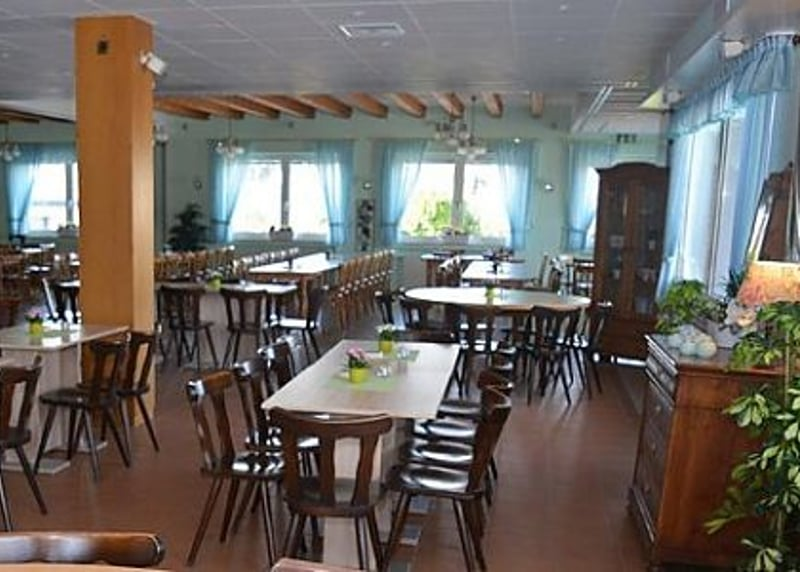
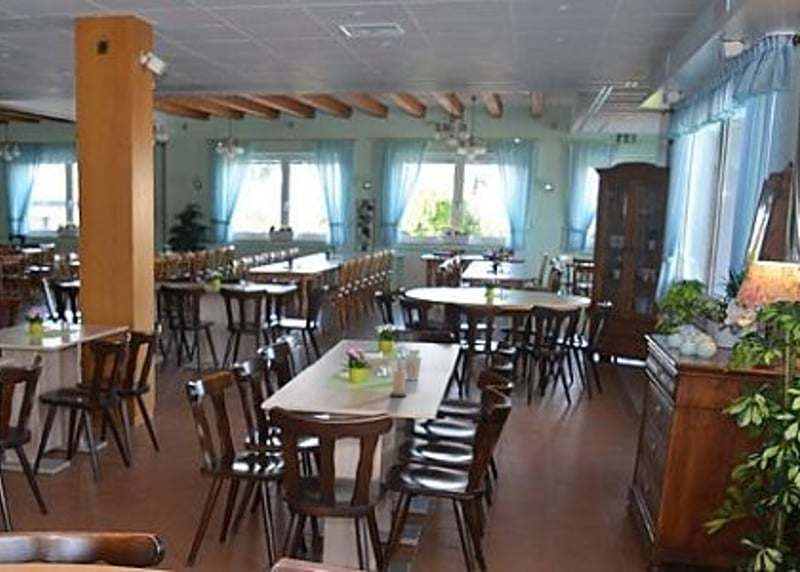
+ cup (413, 368)
+ candle (399, 381)
